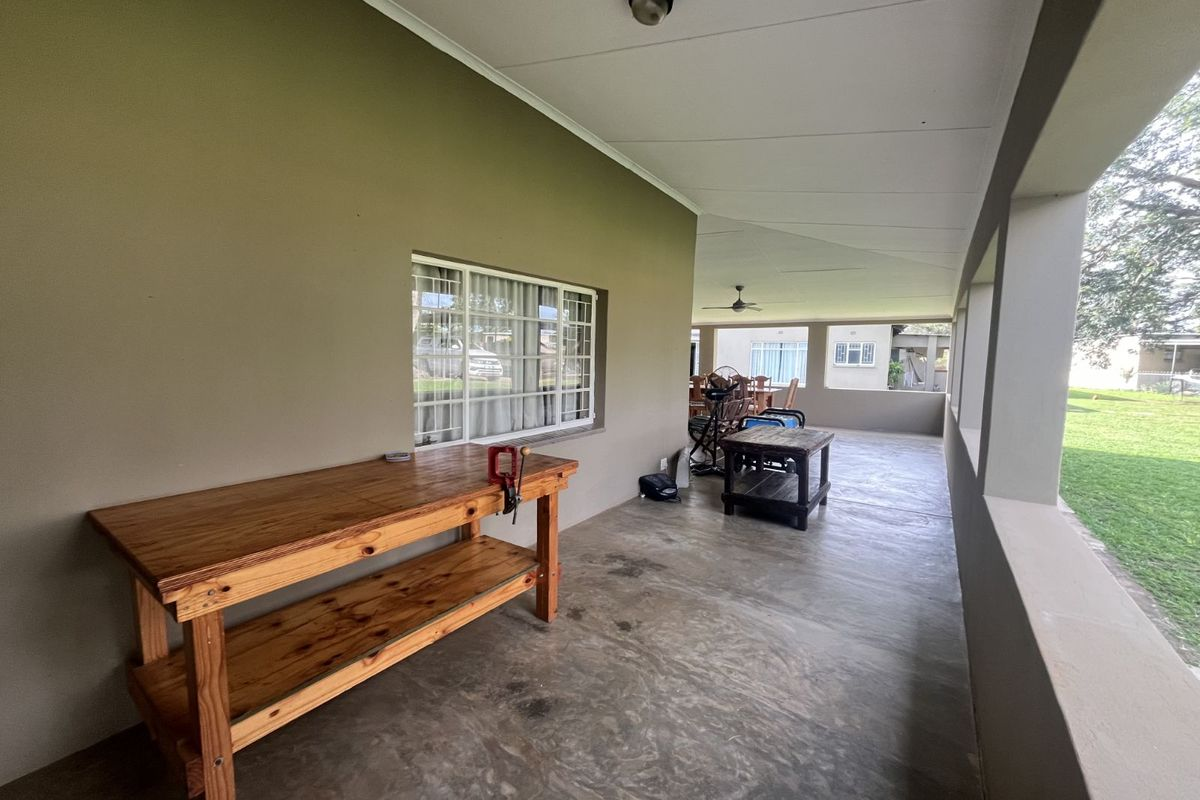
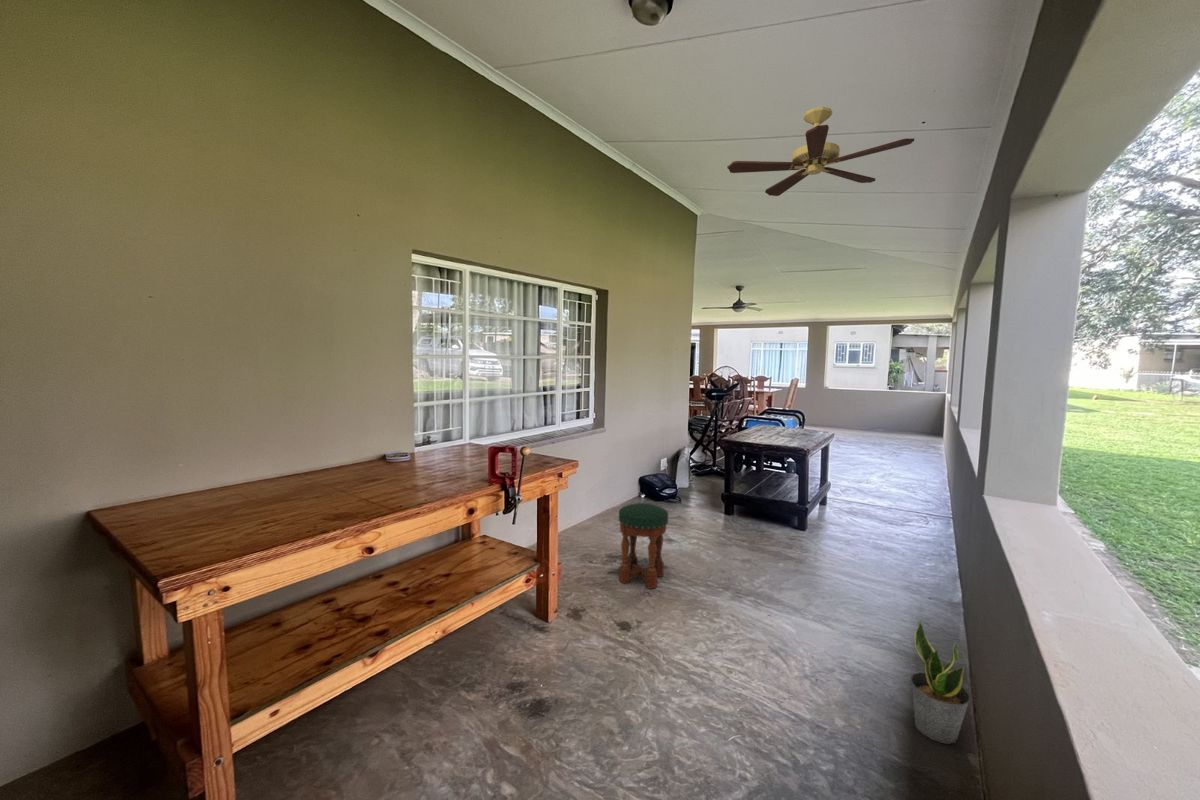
+ potted plant (940, 678)
+ stool (642, 536)
+ ceiling fan (814, 140)
